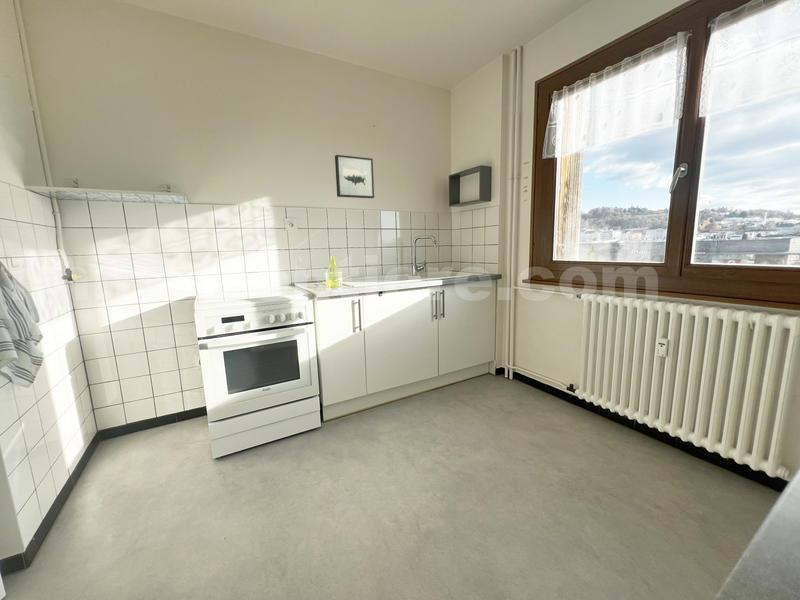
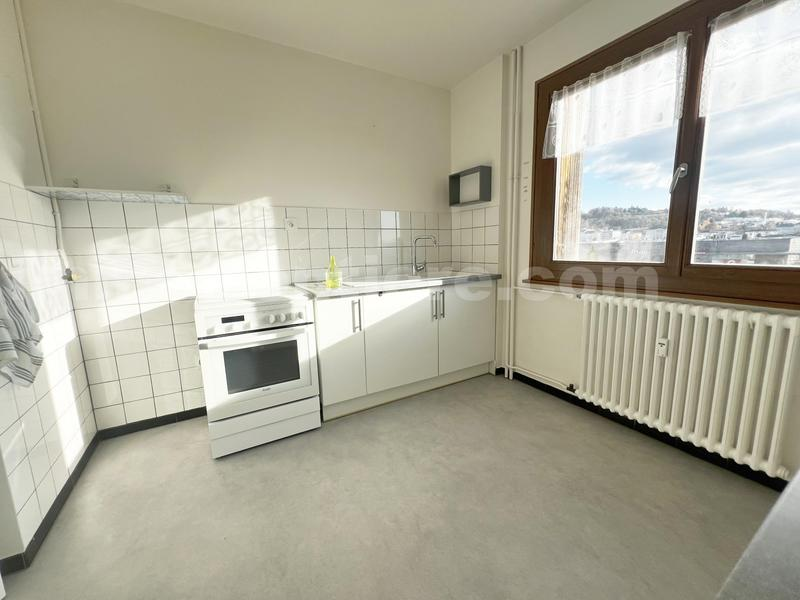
- wall art (355, 177)
